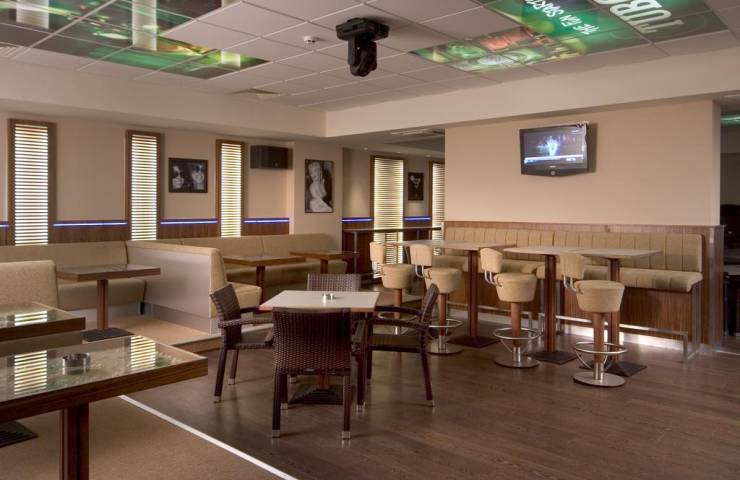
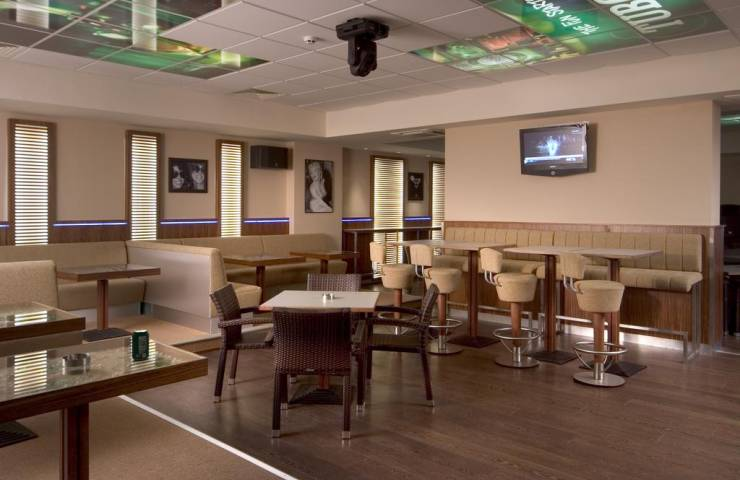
+ beverage can (140, 344)
